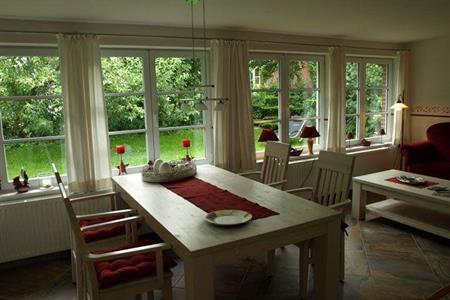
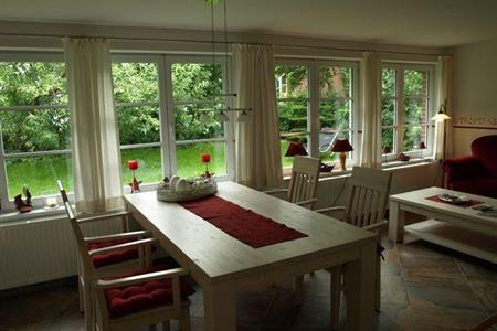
- plate (228, 218)
